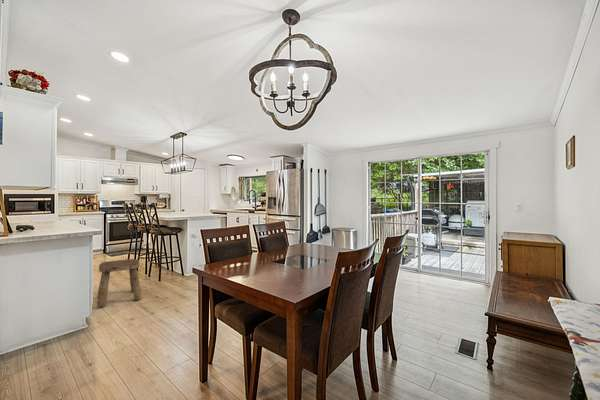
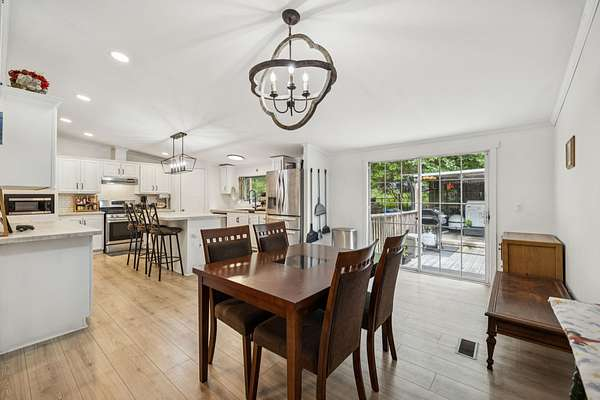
- stool (119, 270)
